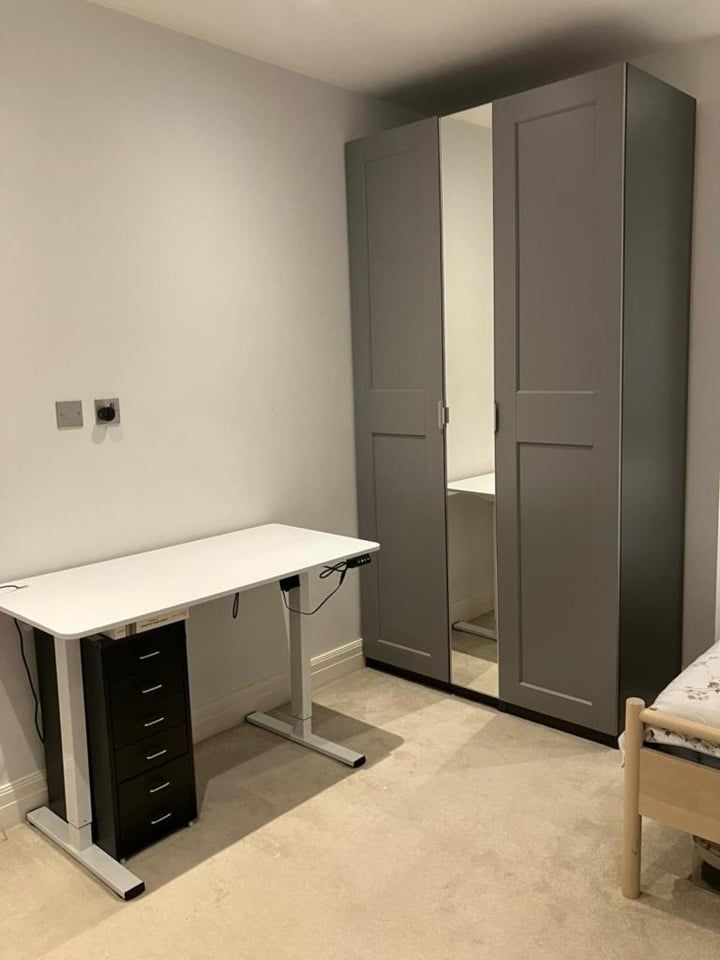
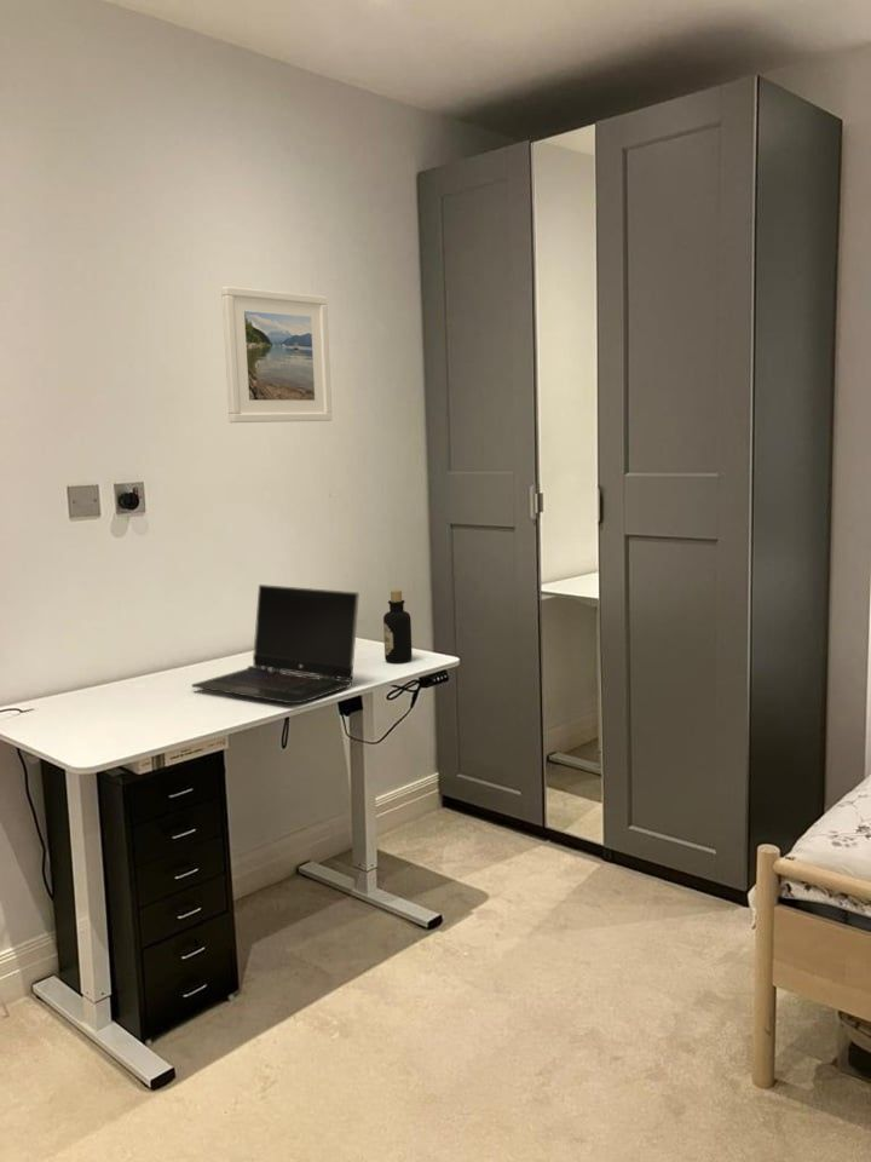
+ bottle (397, 625)
+ laptop computer (275, 642)
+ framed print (279, 357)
